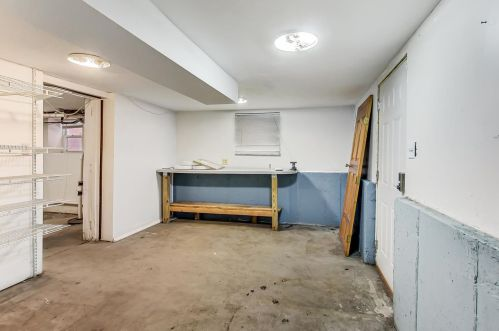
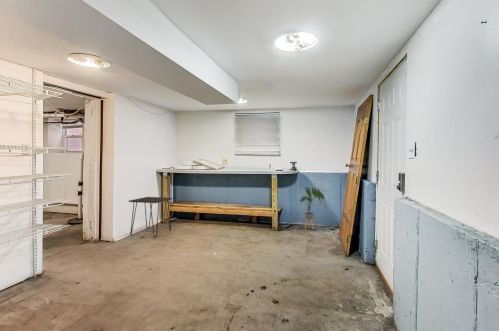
+ desk (151, 215)
+ house plant (310, 206)
